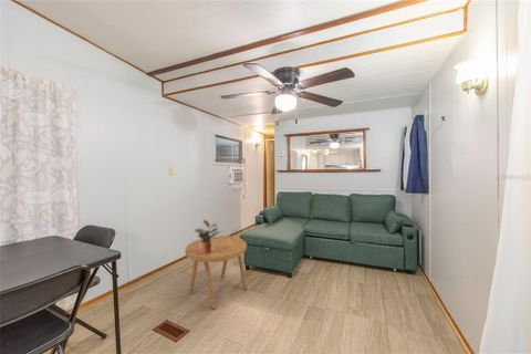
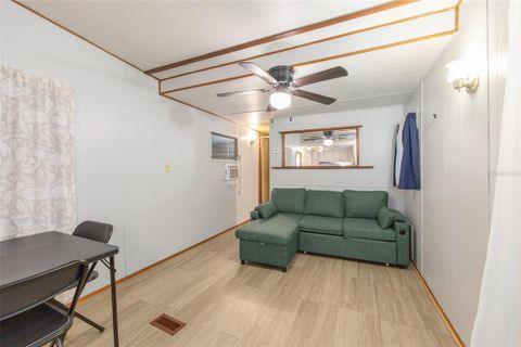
- potted plant (208, 233)
- side table (222, 268)
